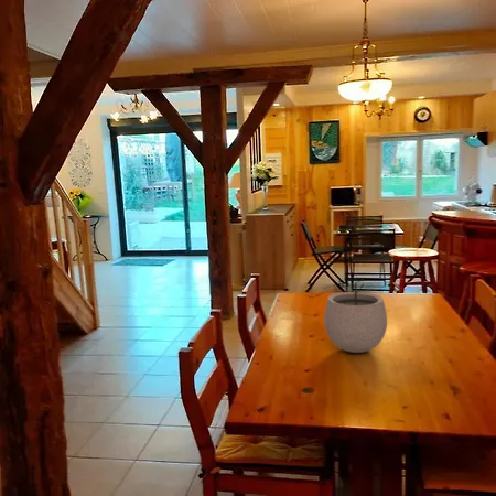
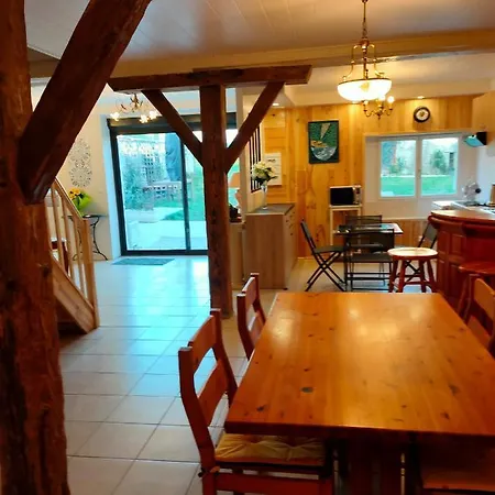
- plant pot (355, 312)
